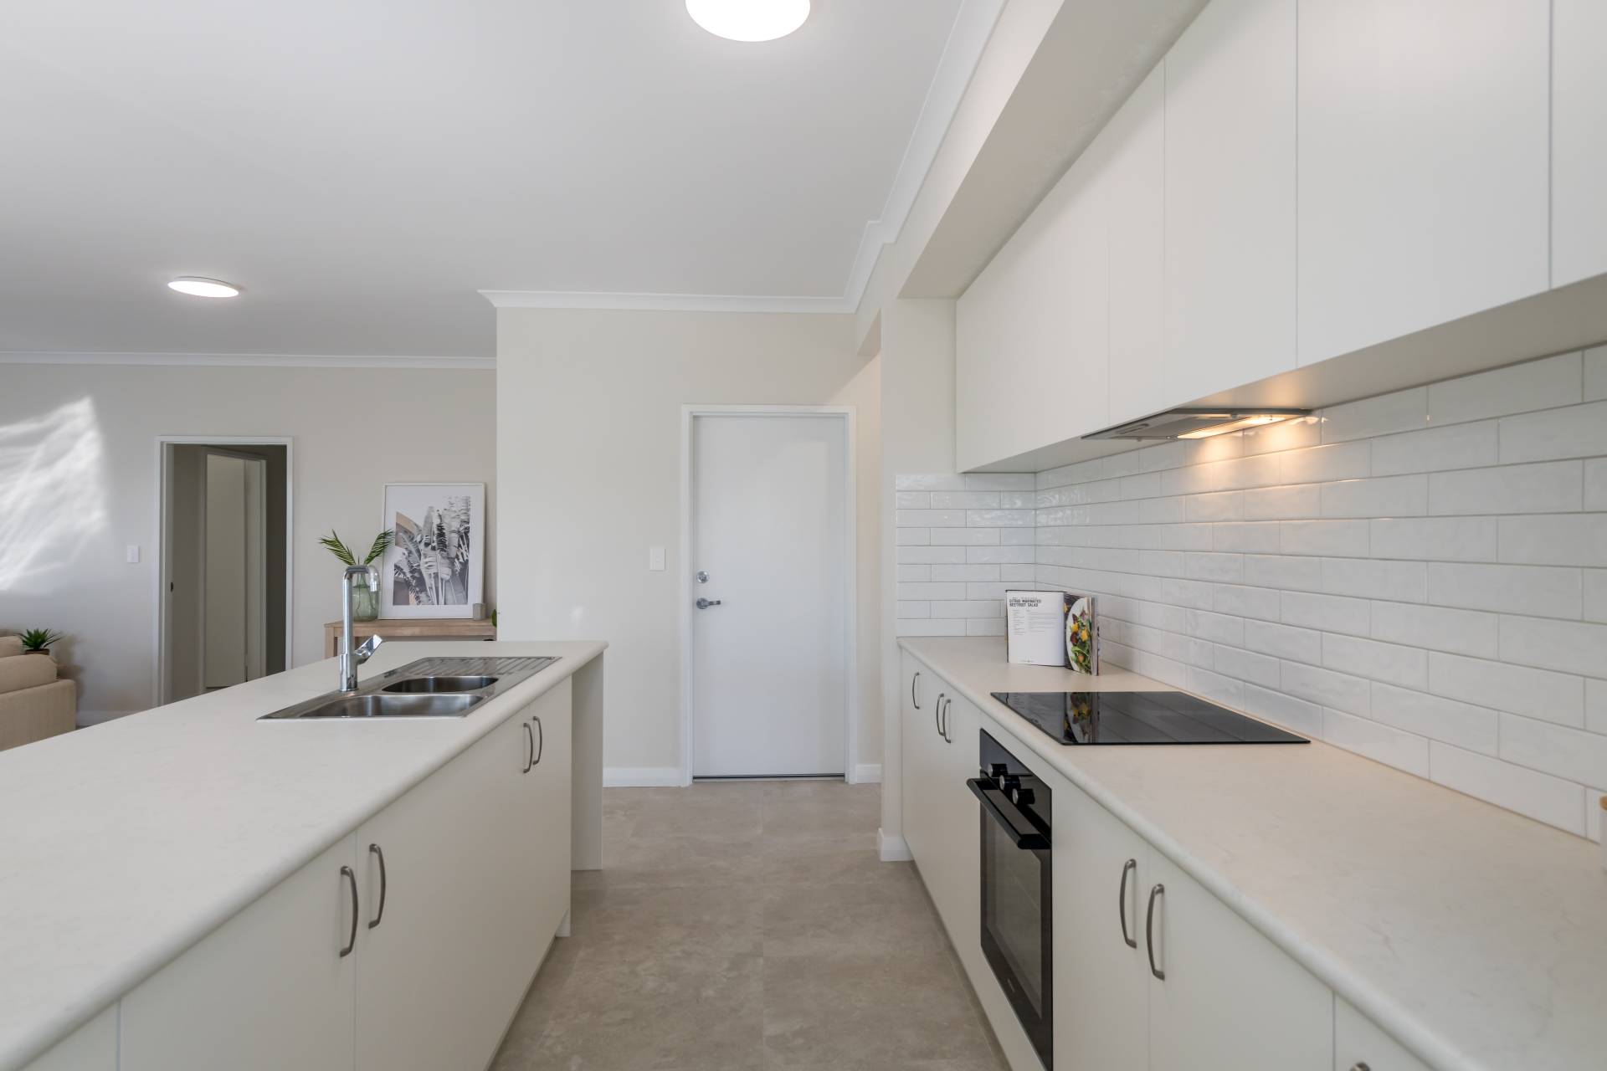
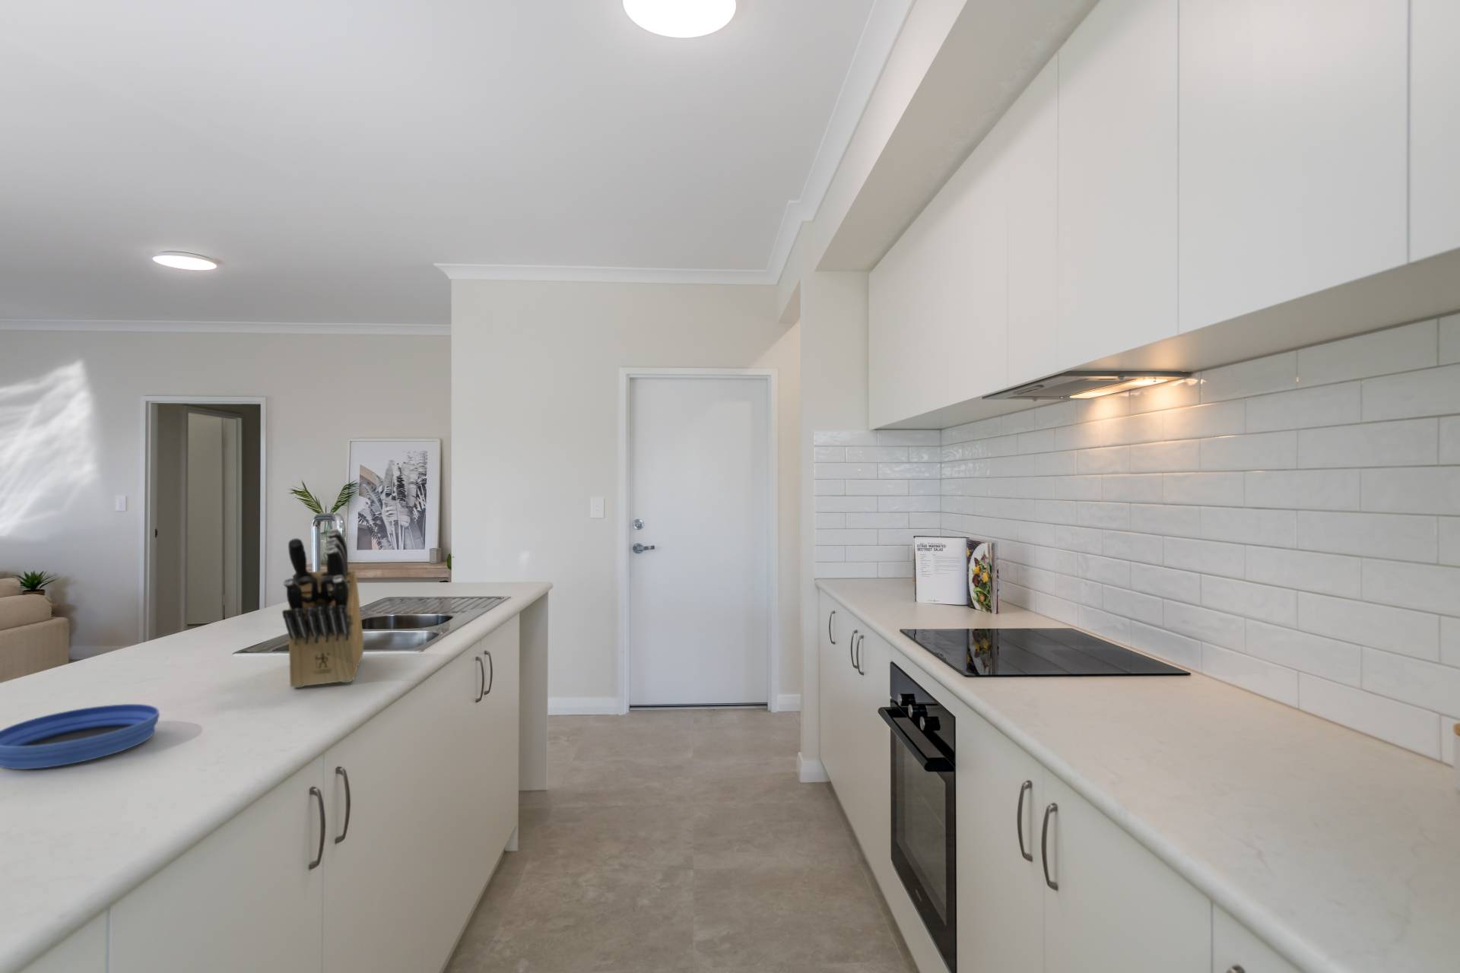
+ bowl (78, 735)
+ knife block (326, 601)
